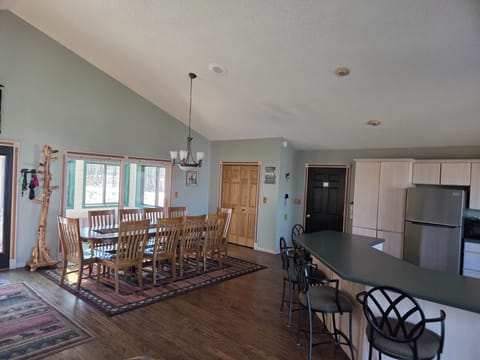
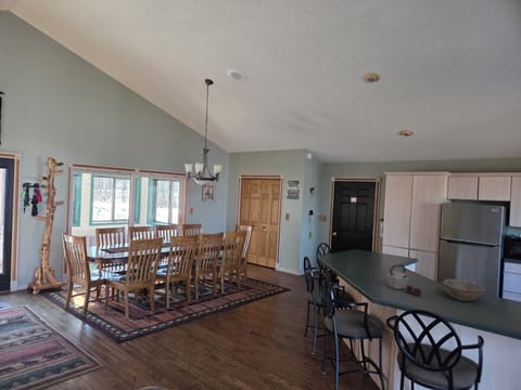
+ kettle (405, 278)
+ bowl (461, 291)
